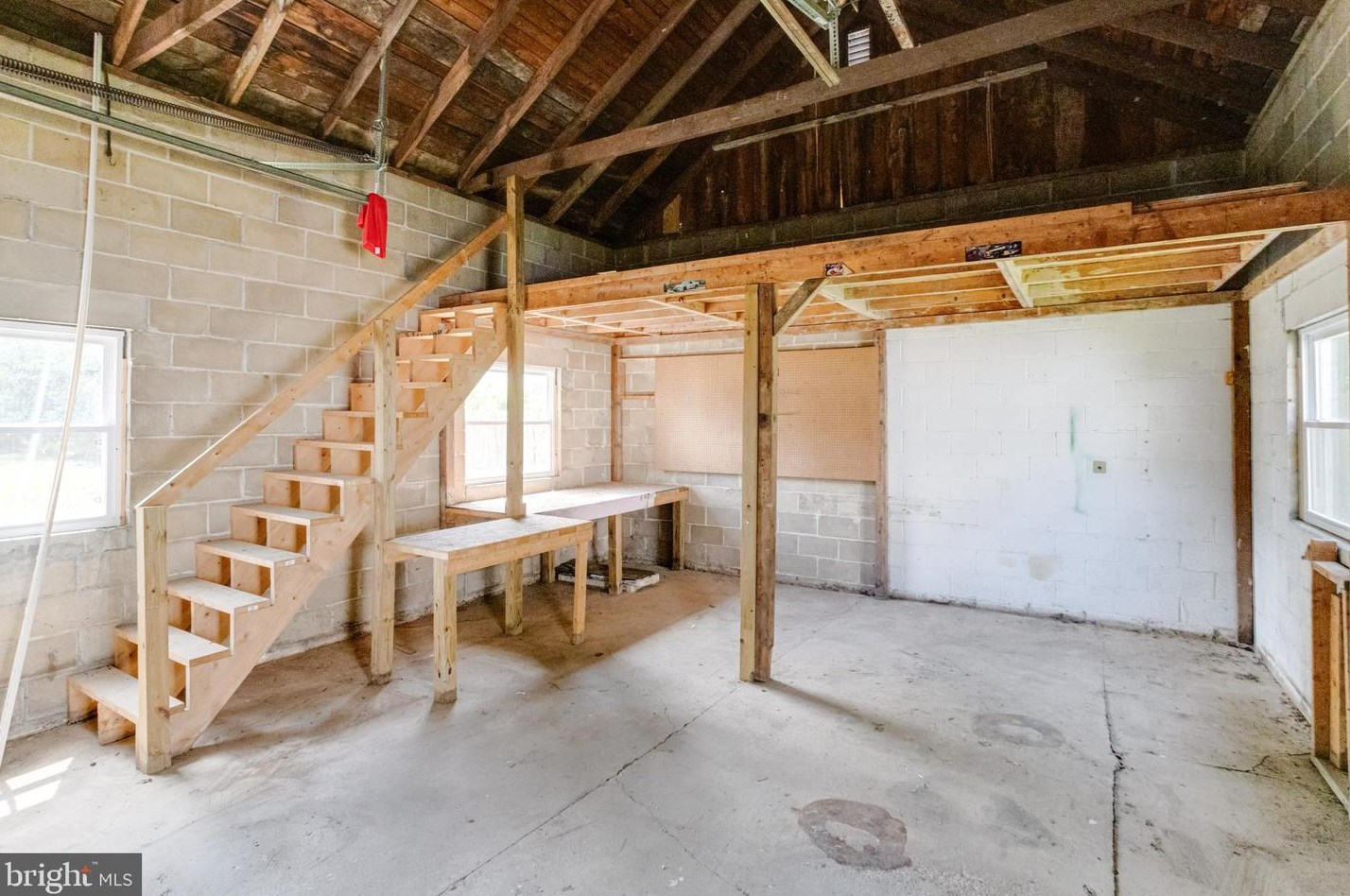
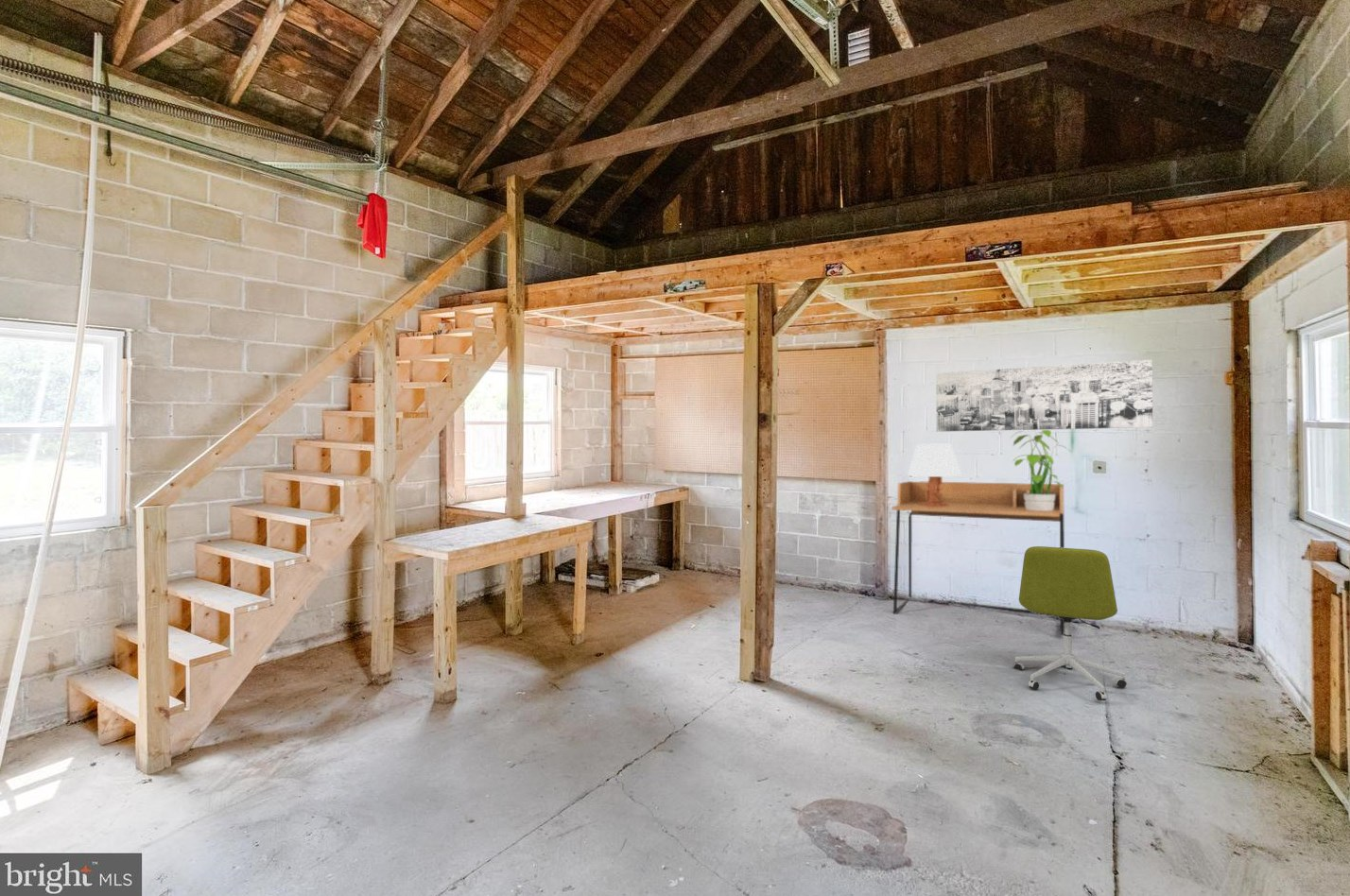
+ potted plant (1032, 469)
+ office chair (1066, 612)
+ desk (977, 517)
+ table lamp (934, 474)
+ wall art (1036, 398)
